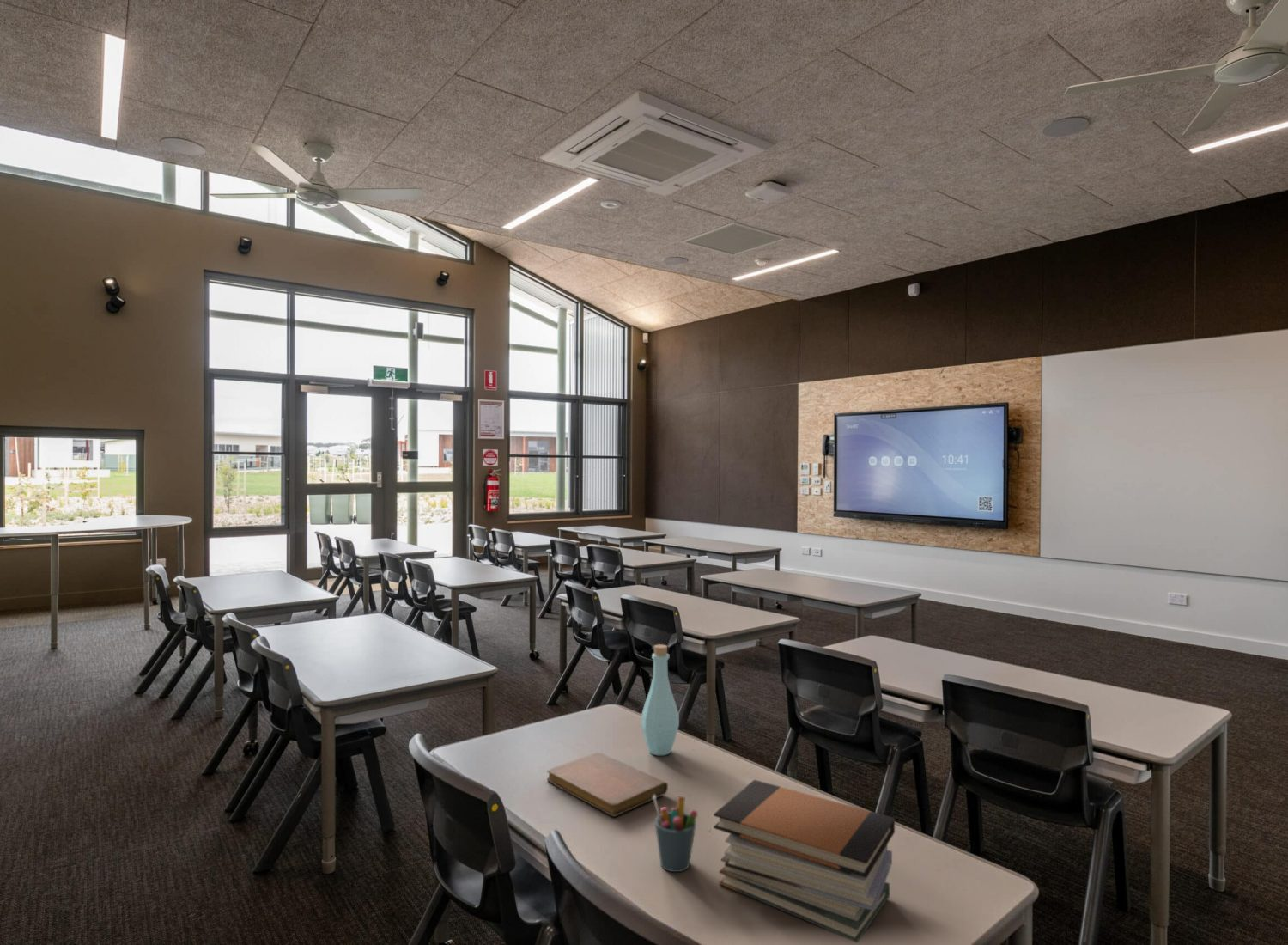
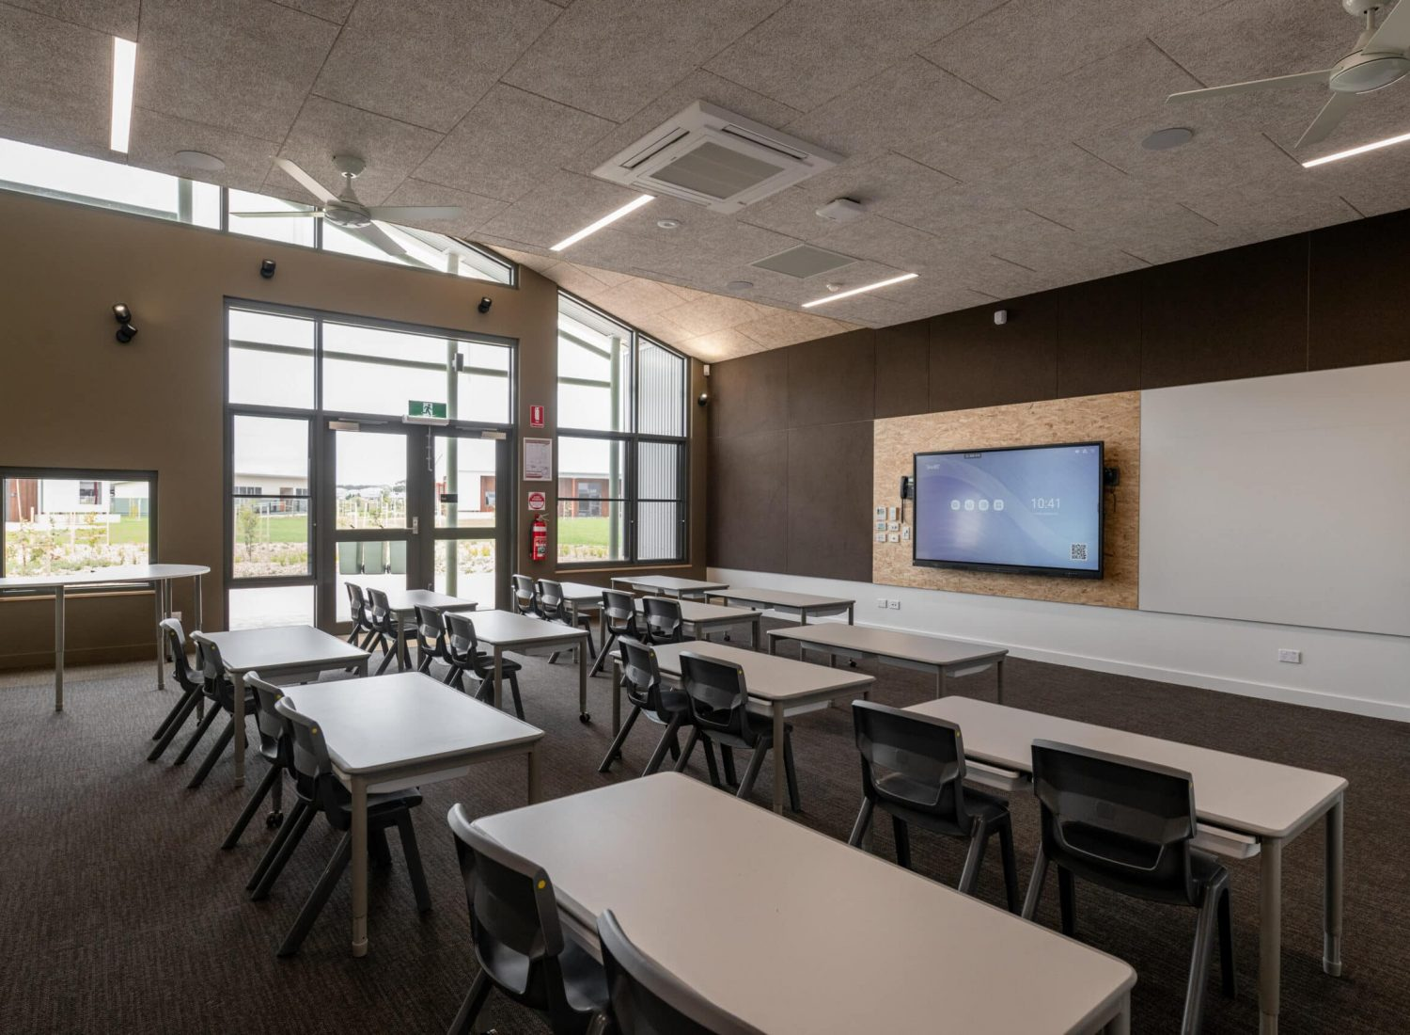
- book stack (805, 853)
- pen holder (675, 831)
- notebook (605, 781)
- bottle (659, 698)
